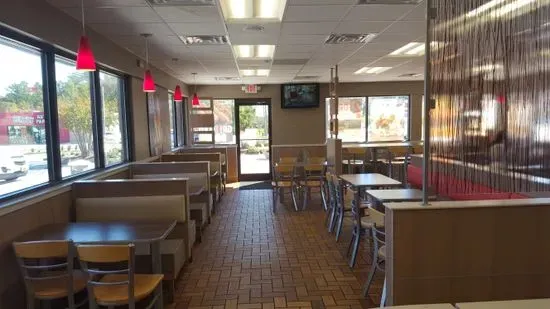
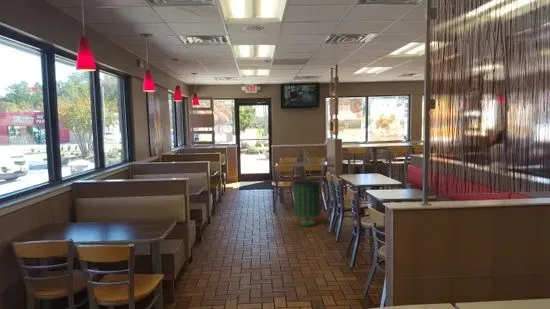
+ trash can (307, 203)
